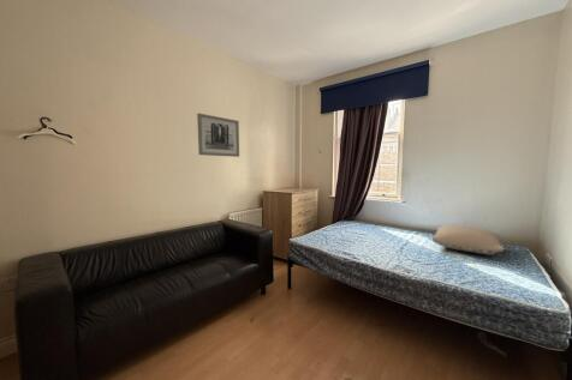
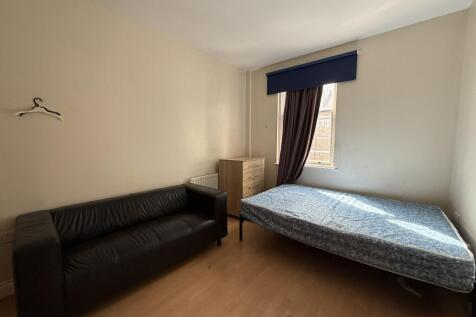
- pillow (466, 237)
- wall art (220, 137)
